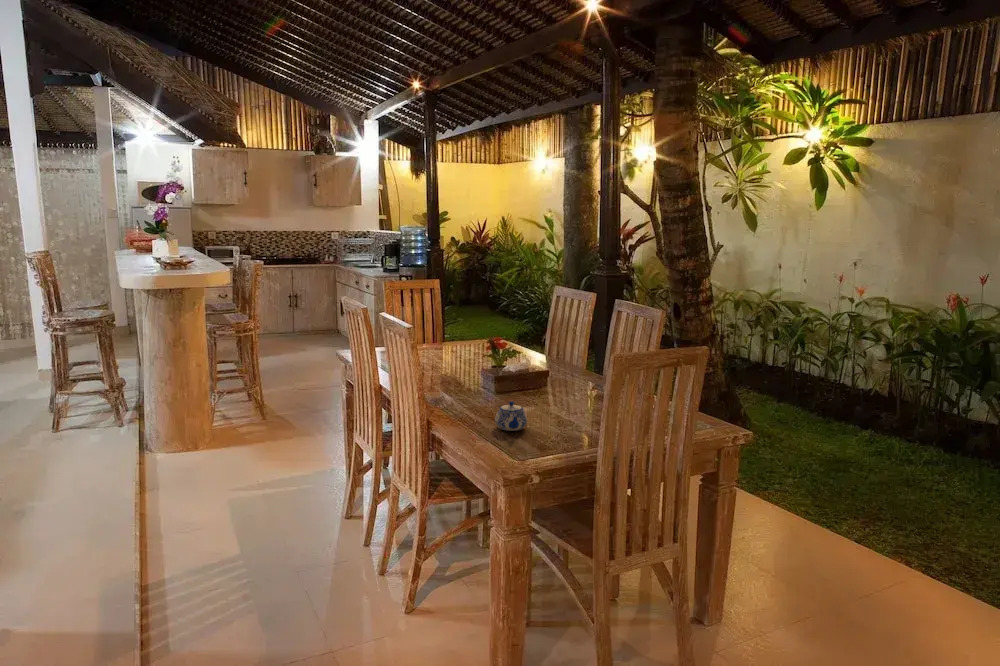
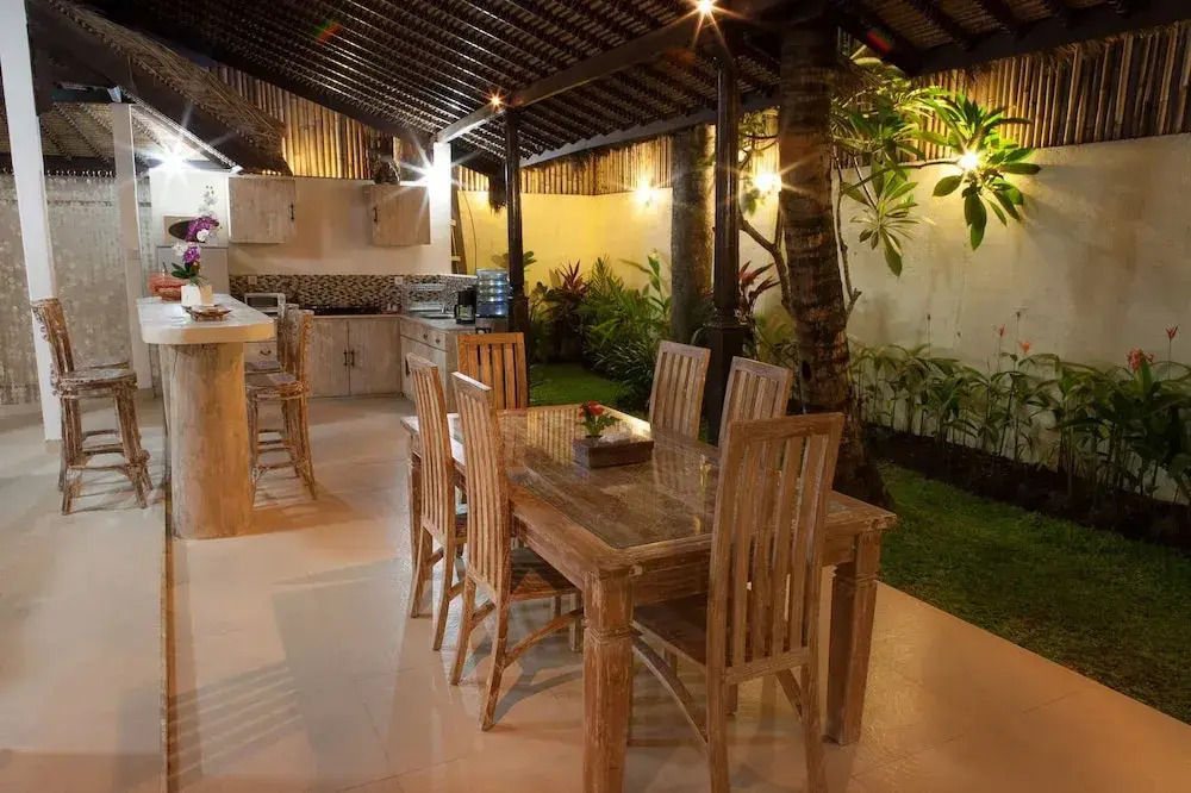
- teapot (511, 415)
